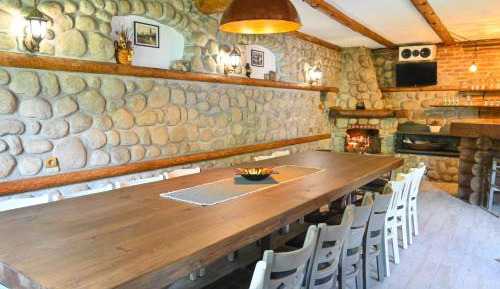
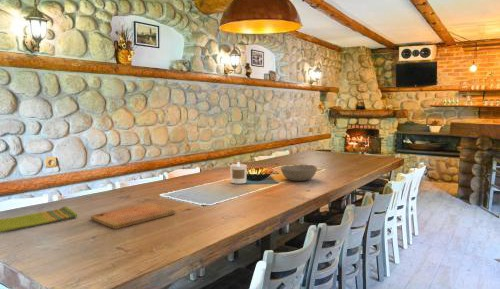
+ bowl (298, 173)
+ cutting board (134, 214)
+ candle (238, 172)
+ dish towel (34, 218)
